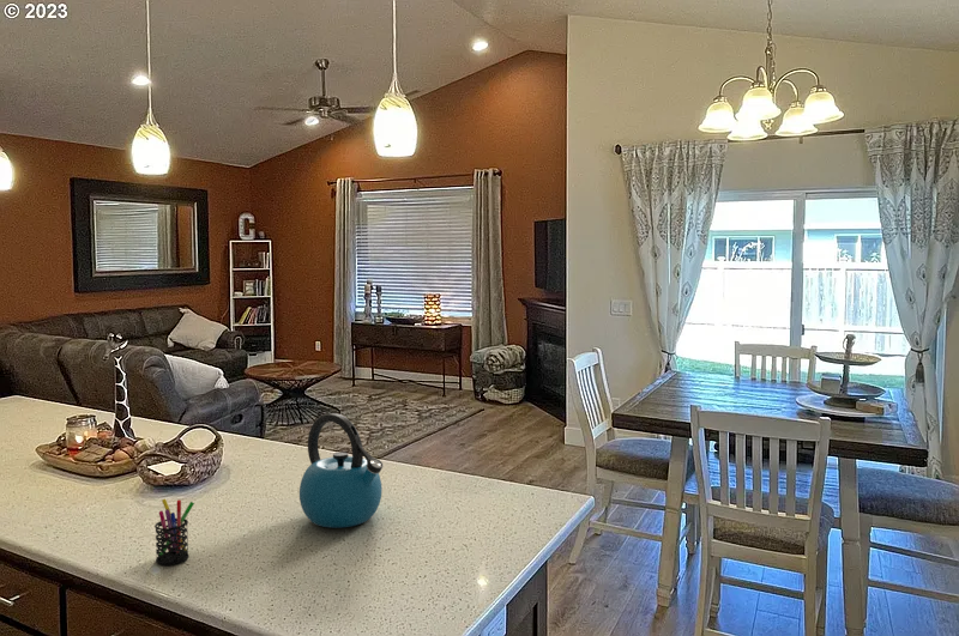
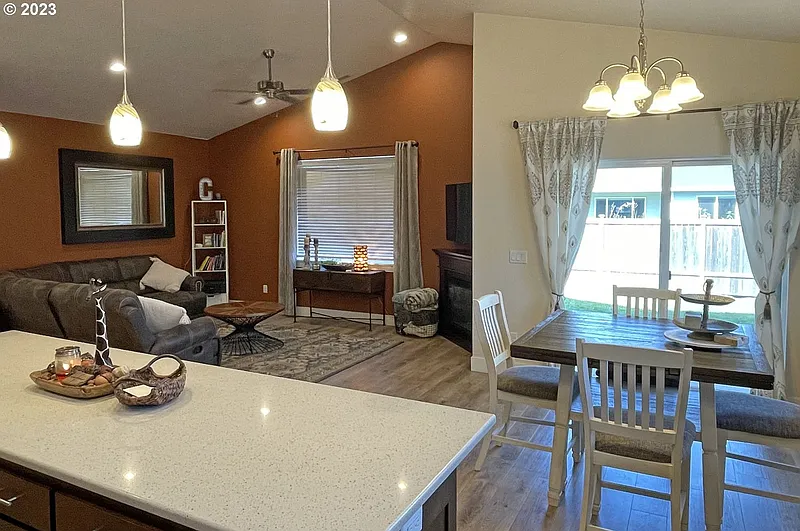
- kettle (344, 467)
- pen holder (175, 527)
